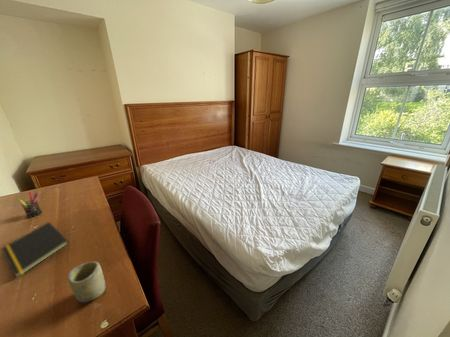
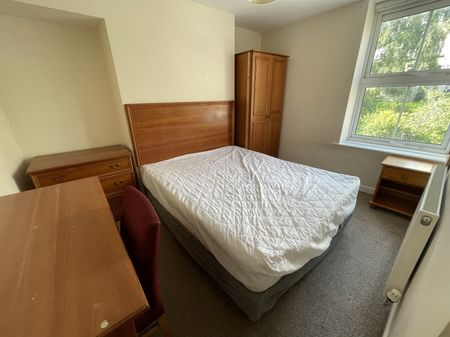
- notepad (35, 245)
- cup (88, 281)
- pen holder (28, 204)
